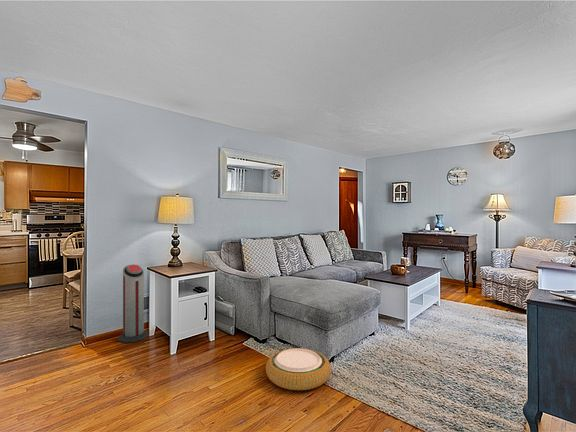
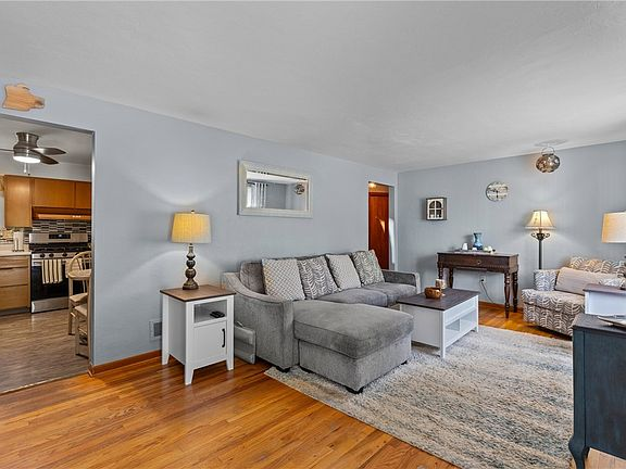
- woven basket (298, 366)
- air purifier (133, 301)
